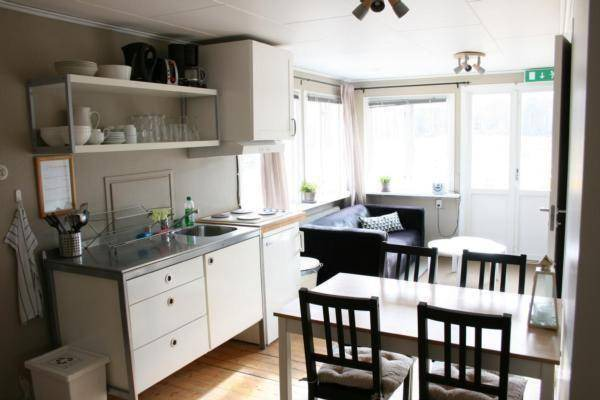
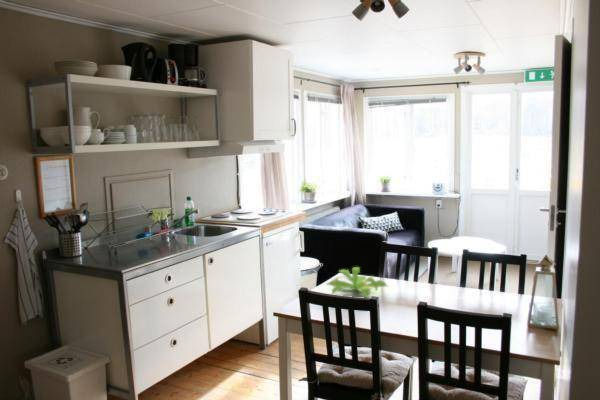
+ plant (355, 281)
